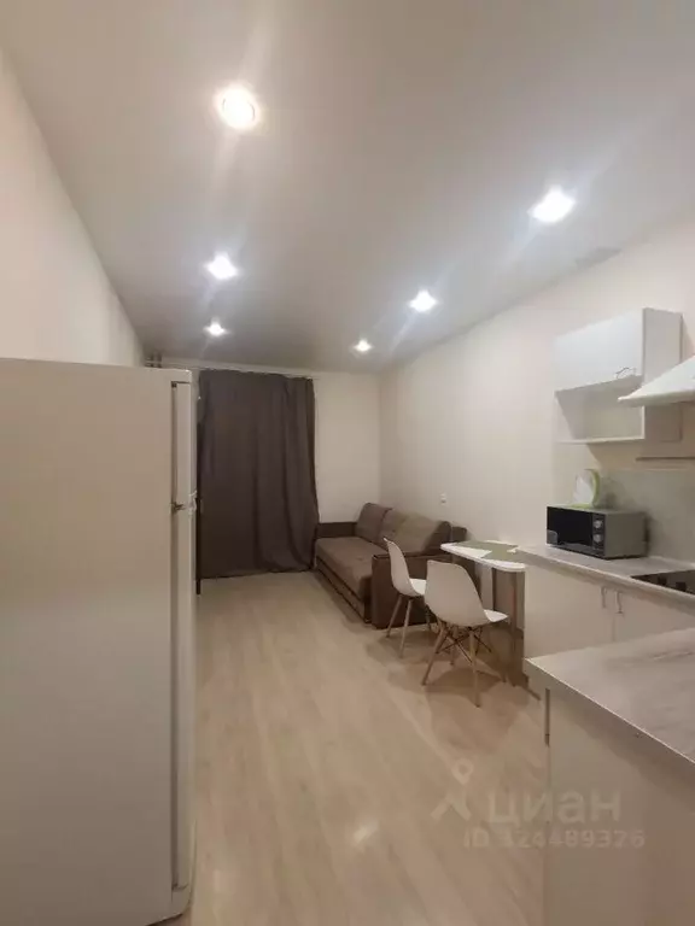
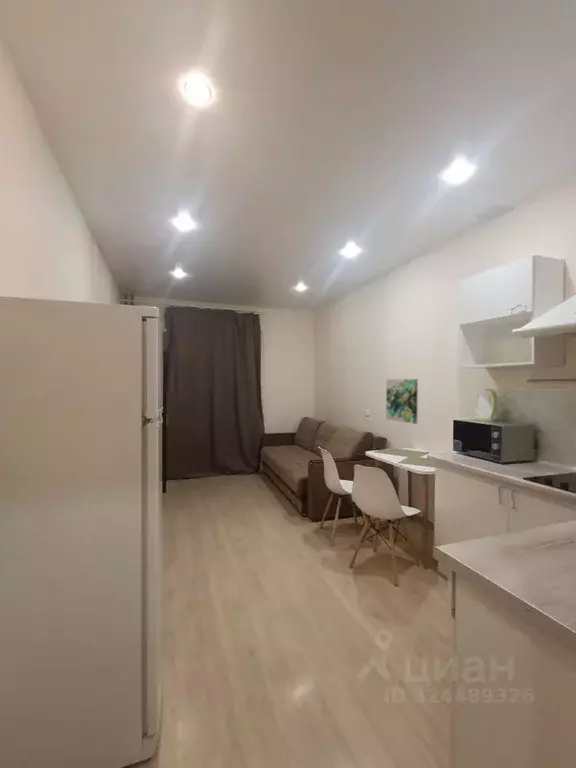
+ wall art (401, 400)
